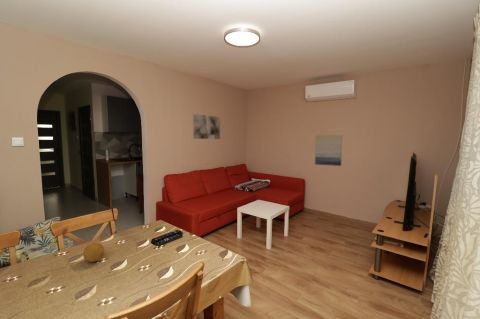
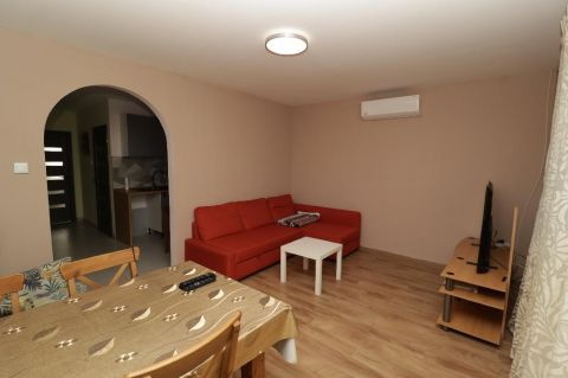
- fruit (94, 252)
- wall art (207, 127)
- wall art (328, 150)
